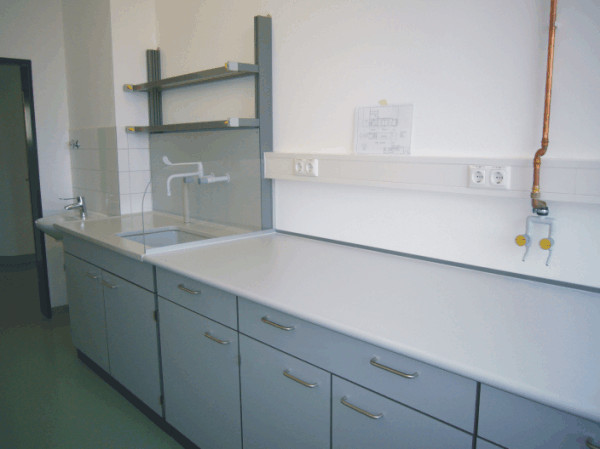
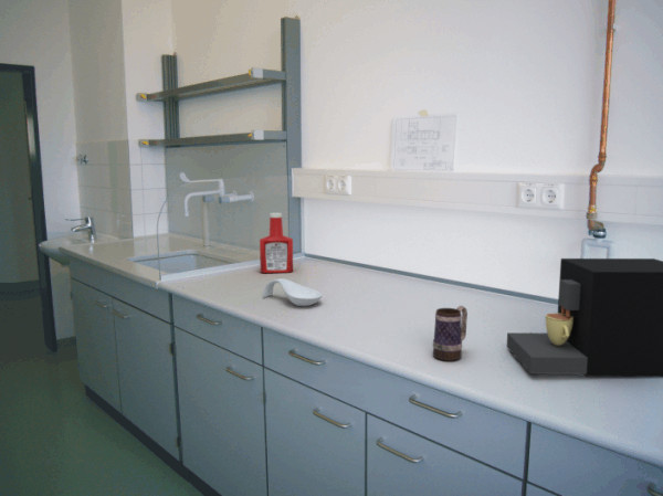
+ mug (452, 331)
+ soap bottle (276, 242)
+ spoon rest (291, 291)
+ coffee maker (594, 314)
